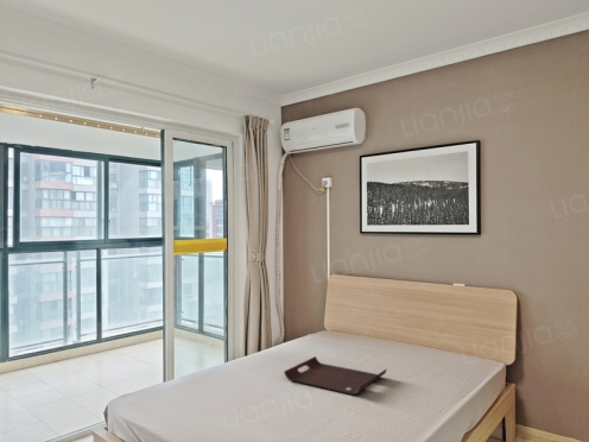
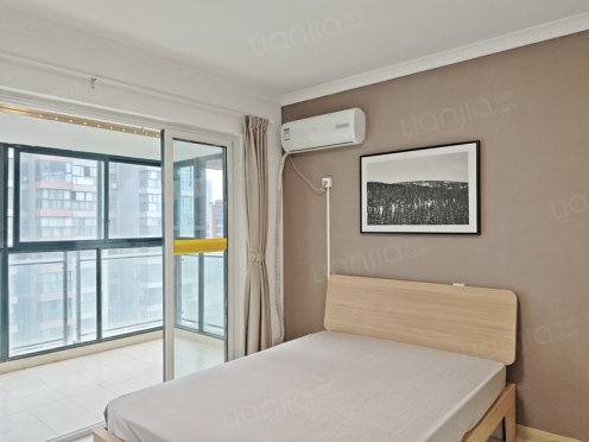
- serving tray (335, 373)
